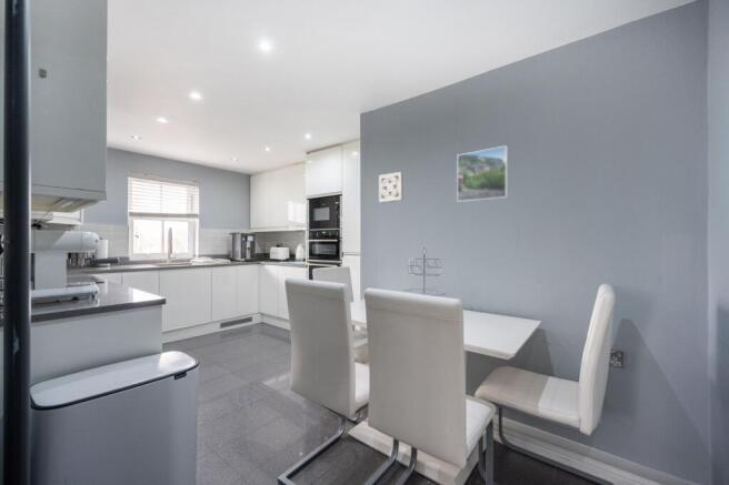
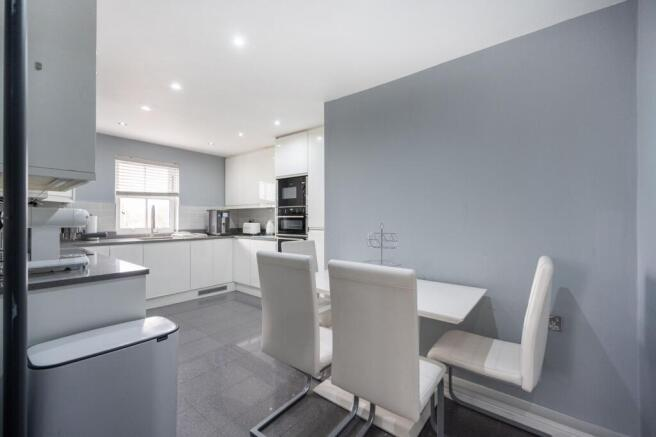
- wall ornament (390, 188)
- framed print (481, 175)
